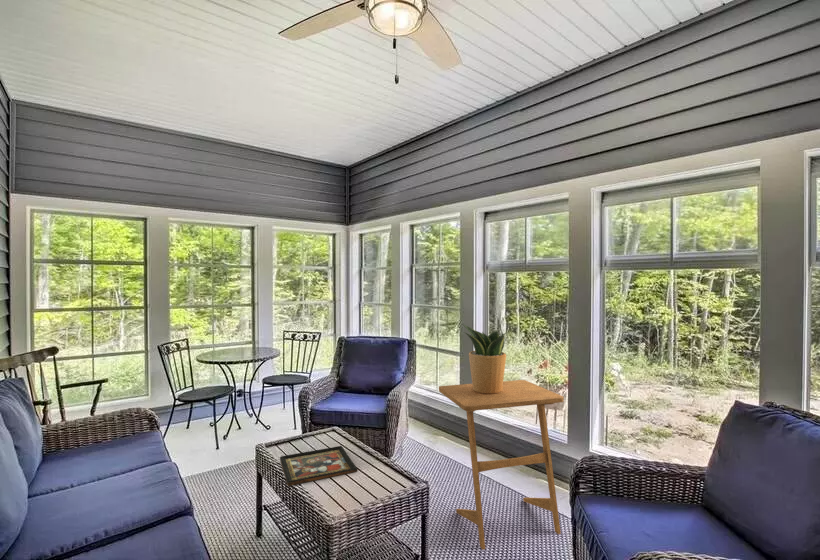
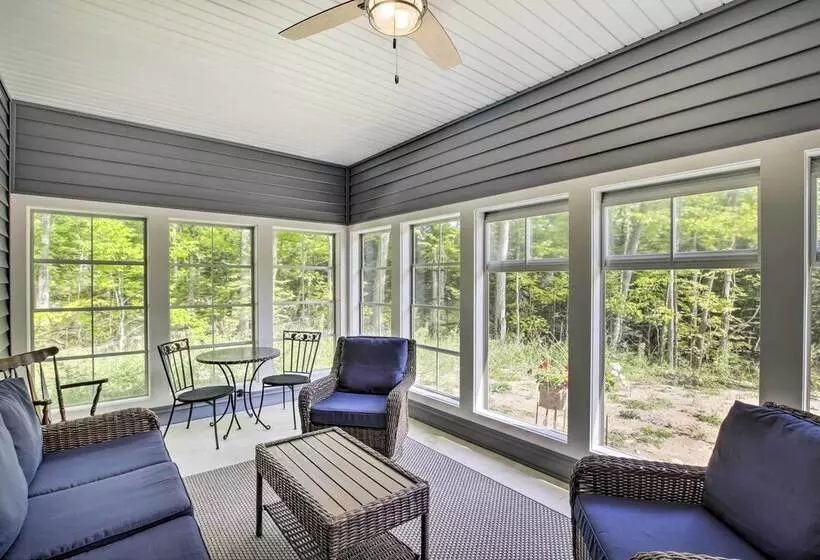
- decorative tray (317, 464)
- side table (503, 459)
- potted plant (485, 358)
